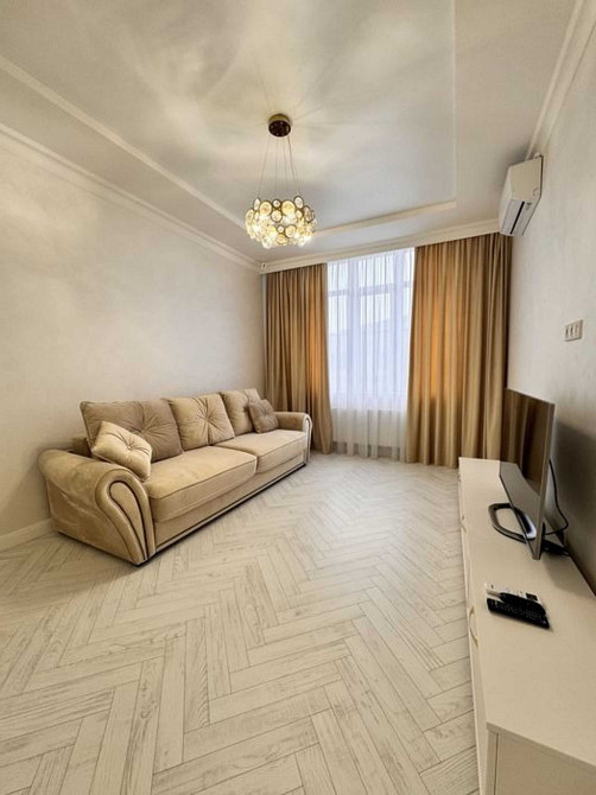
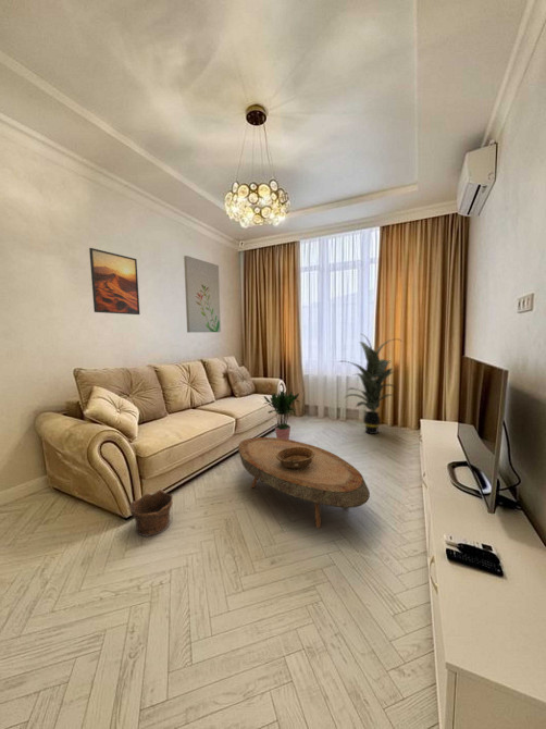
+ indoor plant (369, 383)
+ decorative bowl (295, 458)
+ potted plant (280, 413)
+ coffee table (295, 477)
+ clay pot (152, 507)
+ wall art (203, 297)
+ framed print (116, 284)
